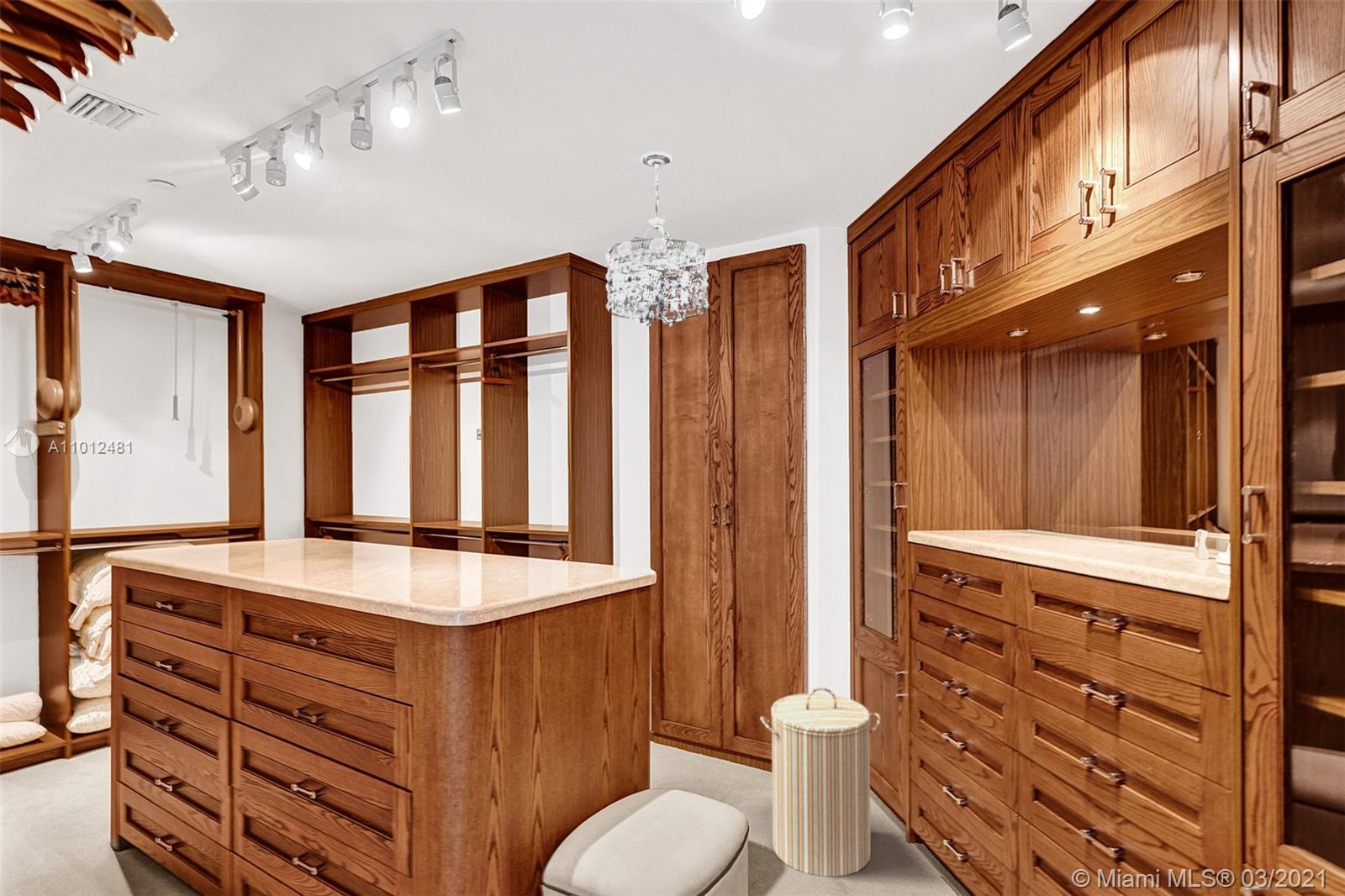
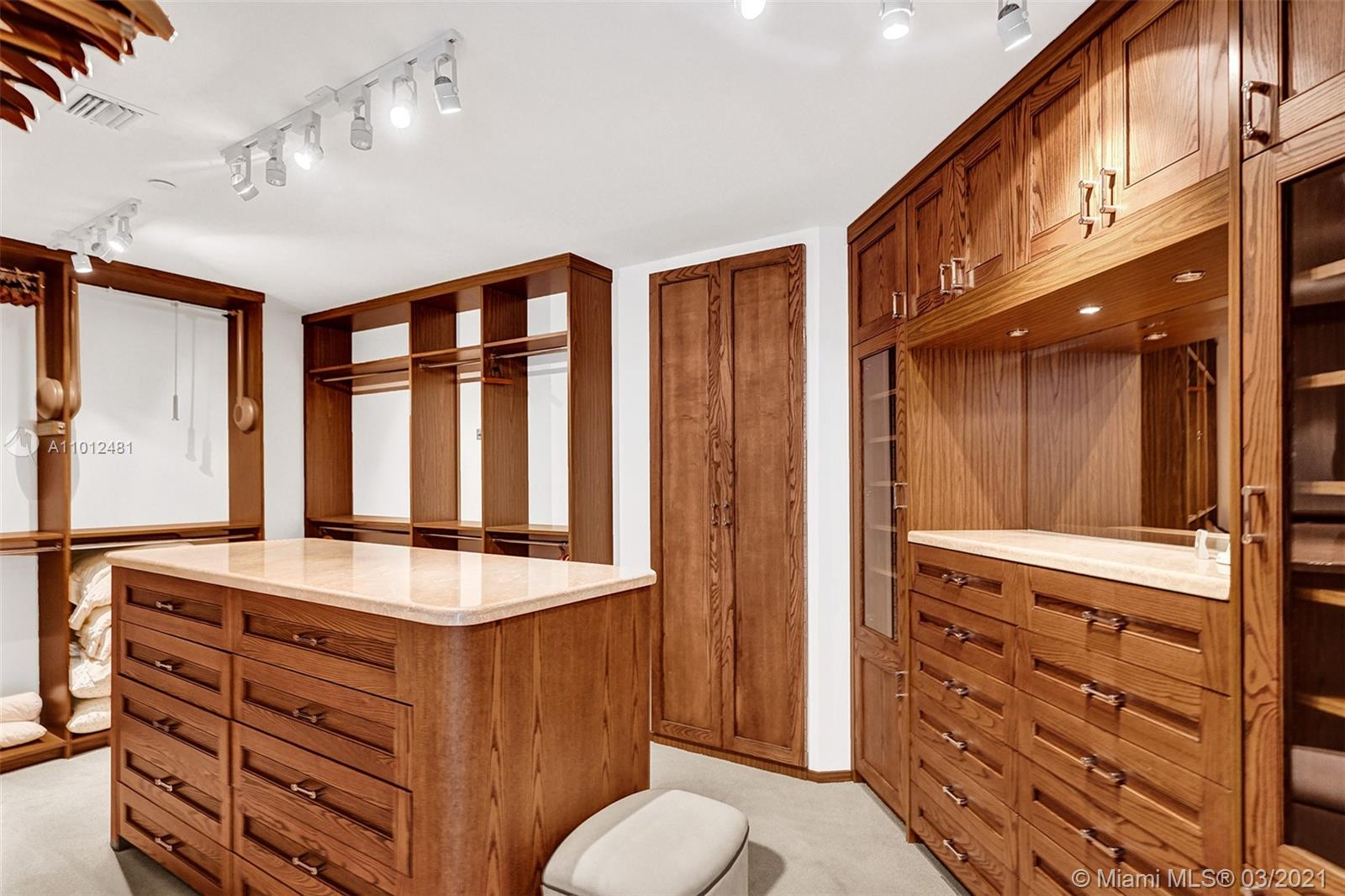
- chandelier (657, 240)
- laundry hamper (820, 768)
